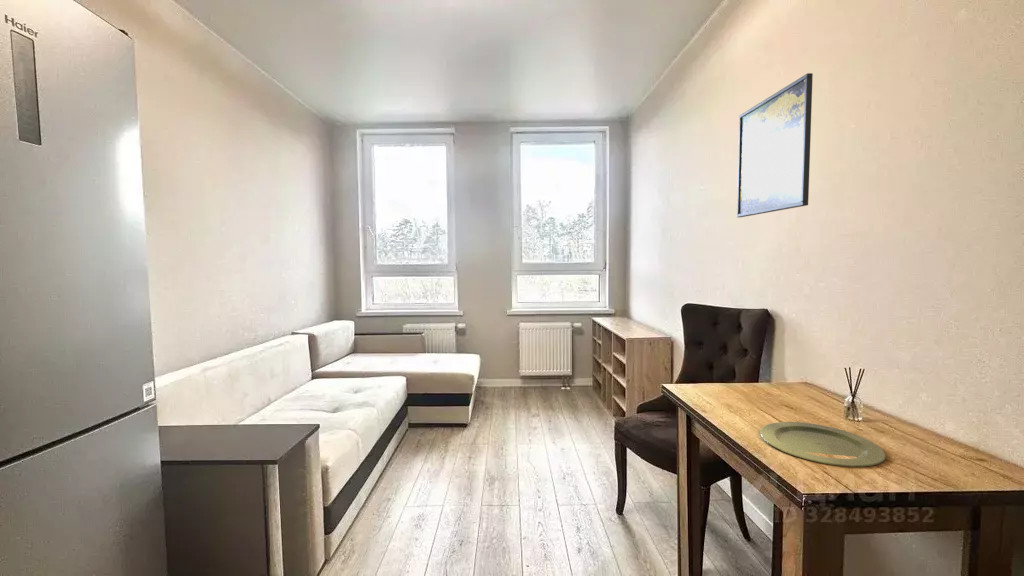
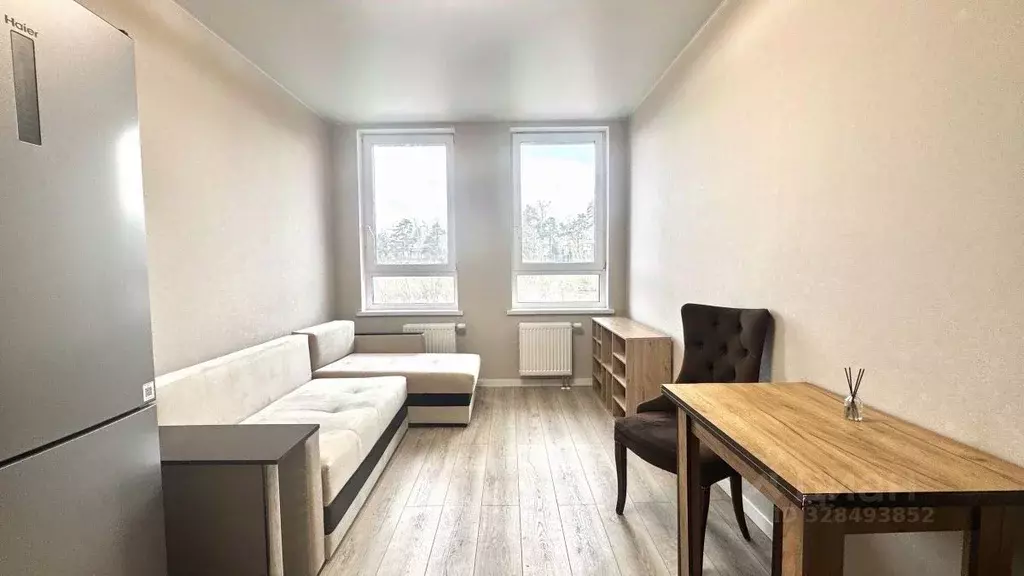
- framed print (769, 155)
- plate (818, 442)
